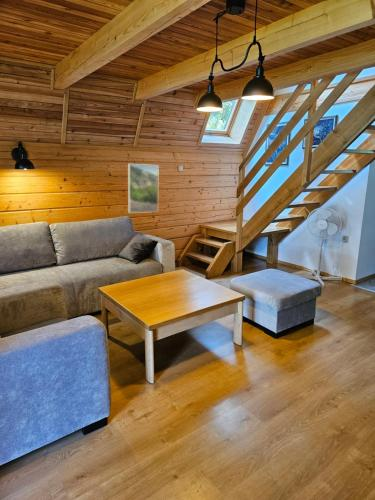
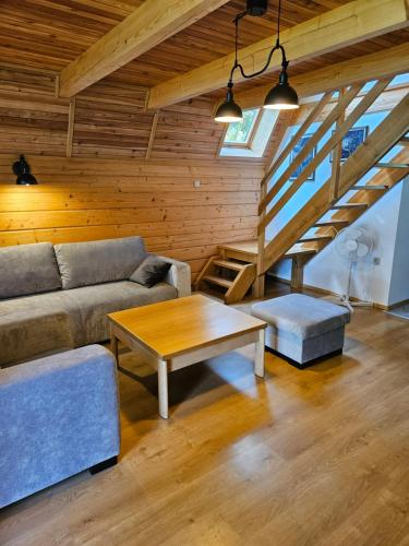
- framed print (143, 188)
